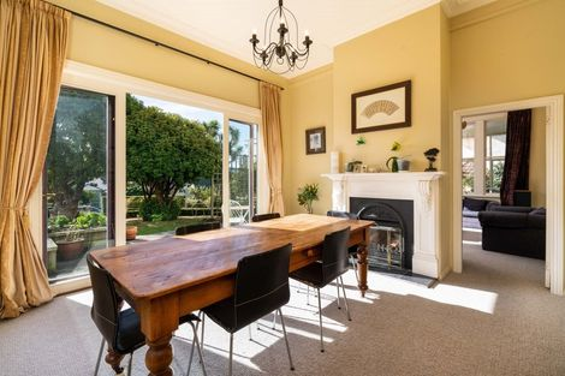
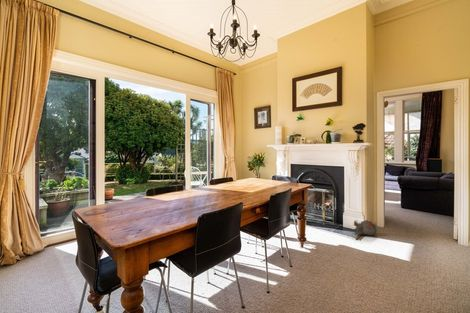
+ plush toy (364, 227)
